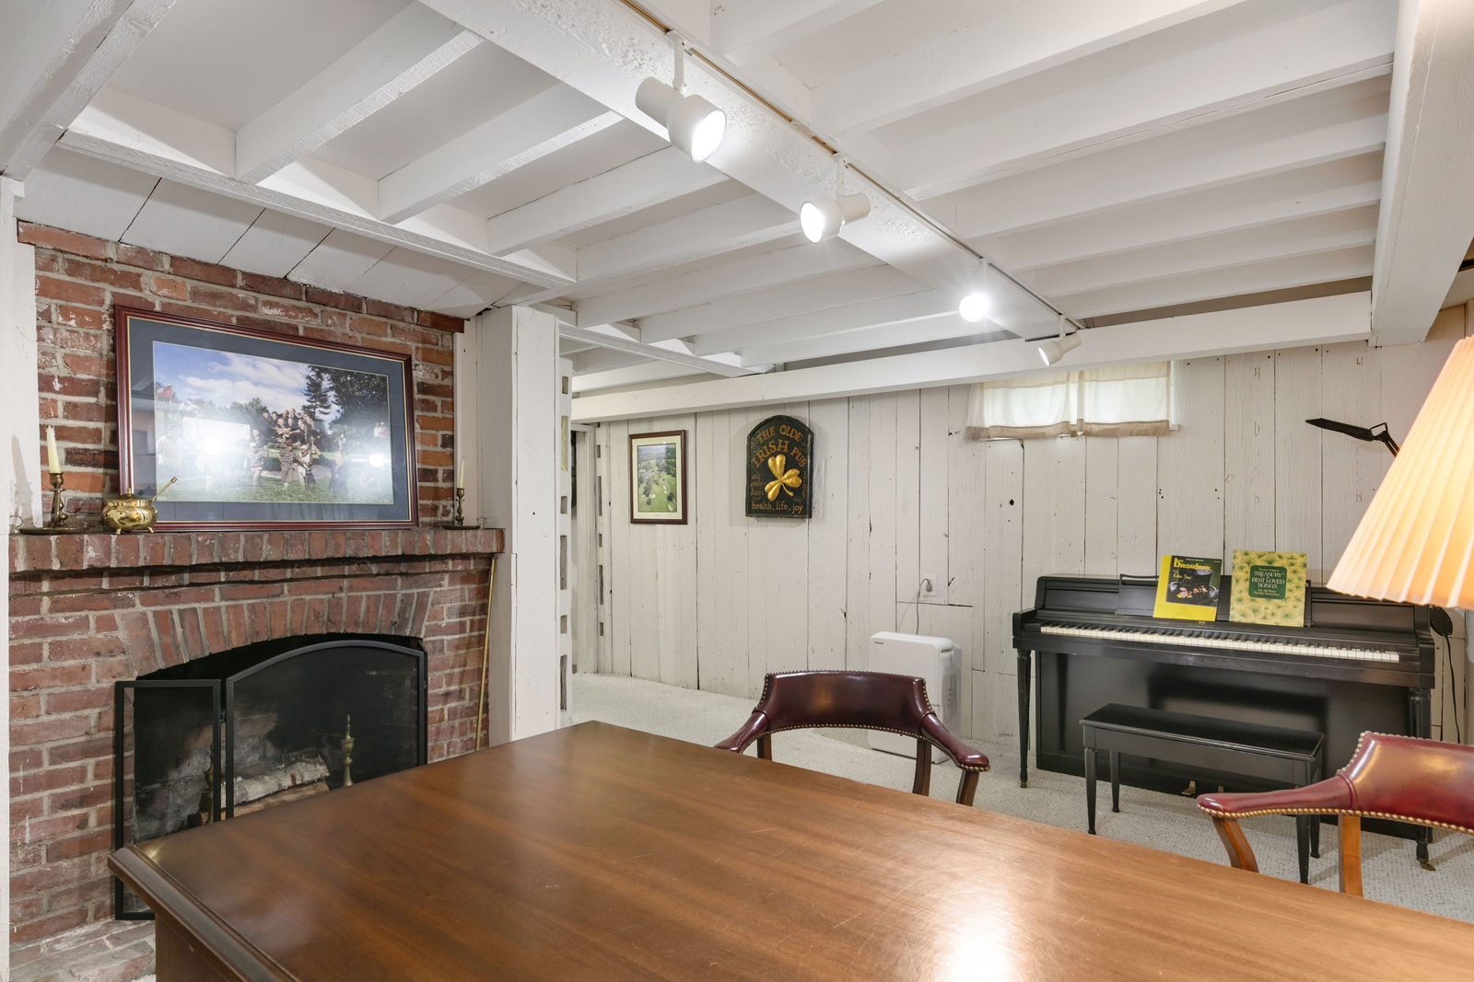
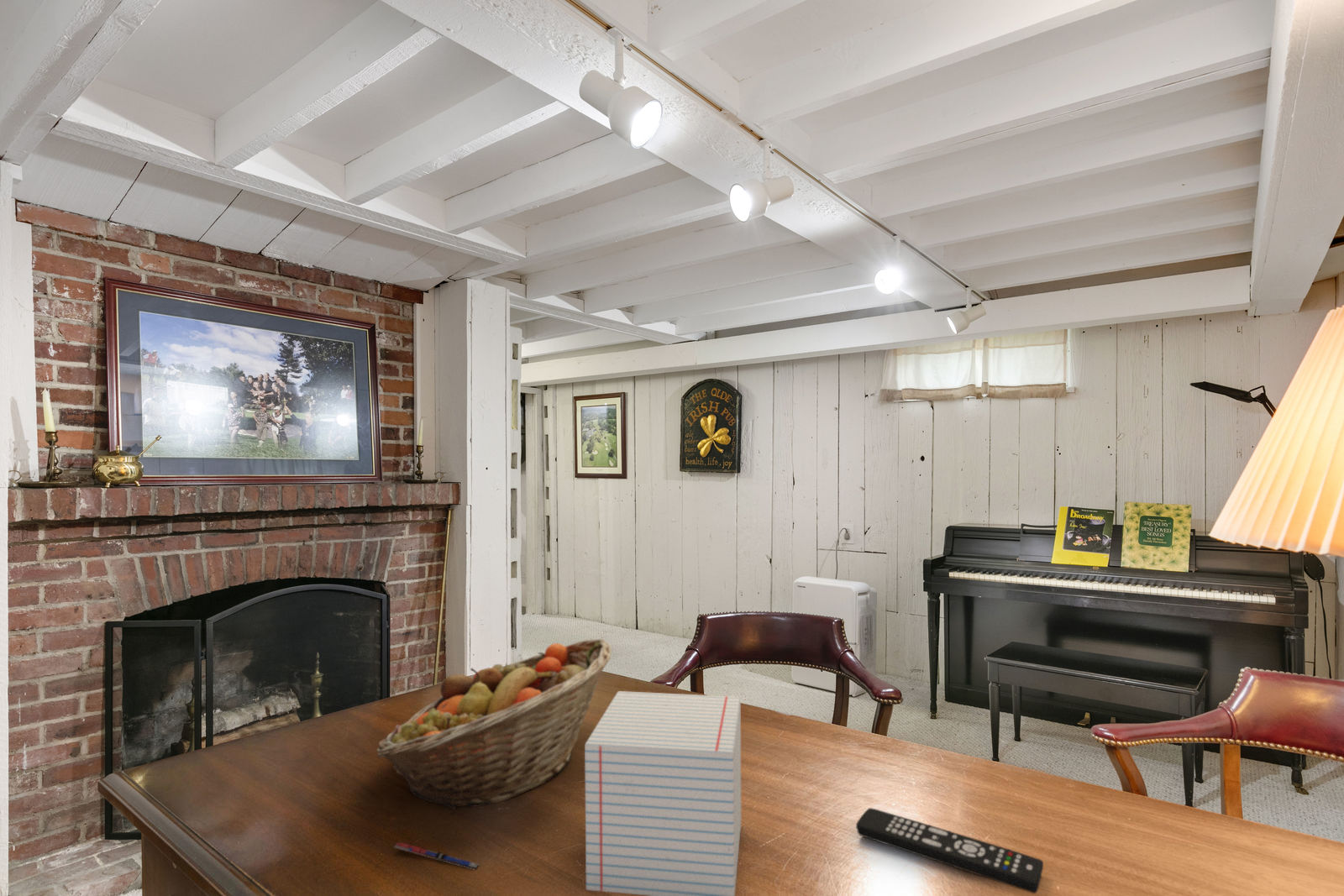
+ fruit basket (505, 710)
+ notepad (669, 785)
+ remote control (945, 847)
+ pen (436, 854)
